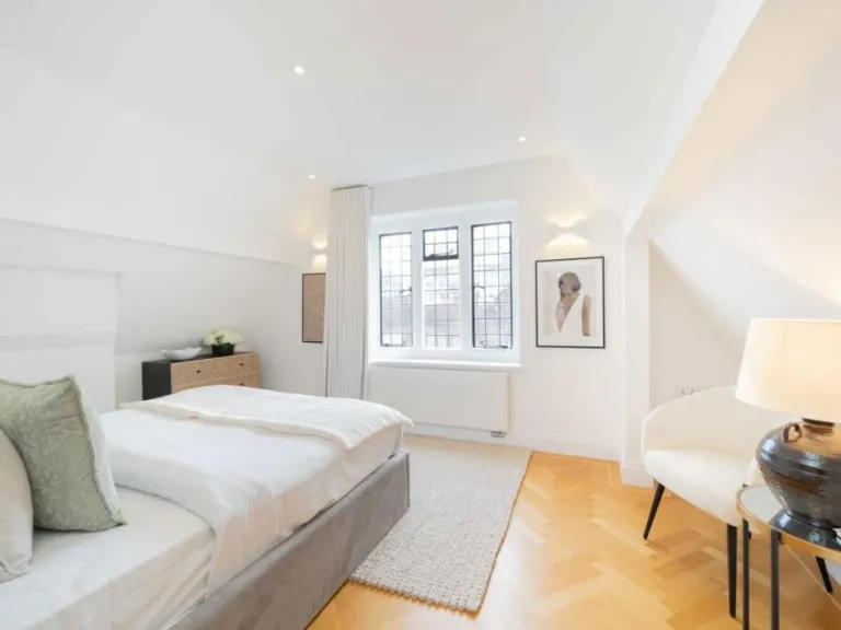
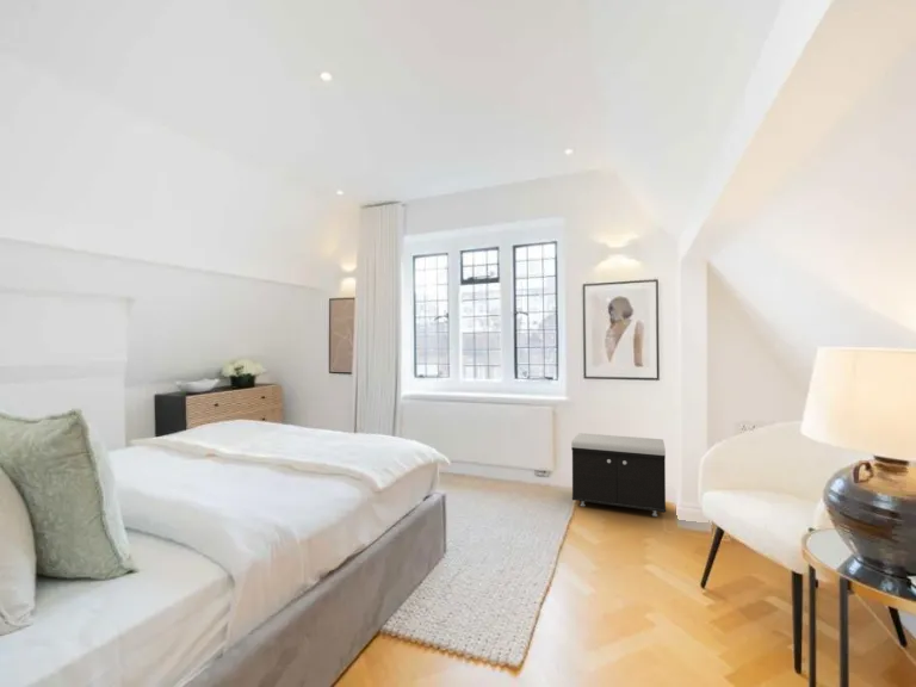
+ storage bench (618, 472)
